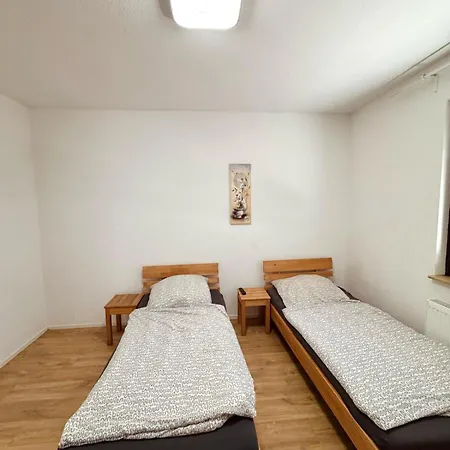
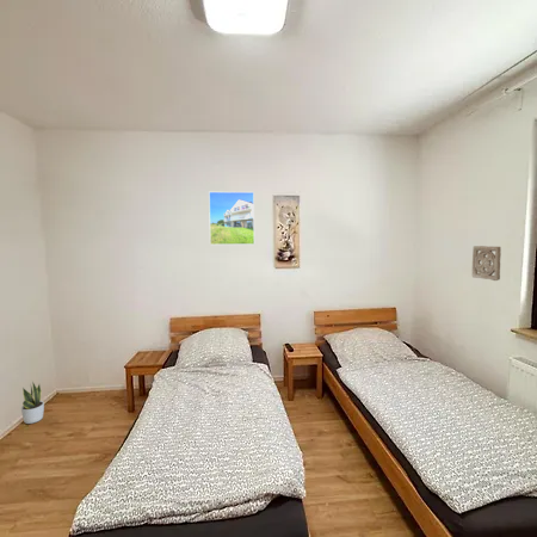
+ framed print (232, 218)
+ potted plant (32, 399)
+ wall ornament (486, 263)
